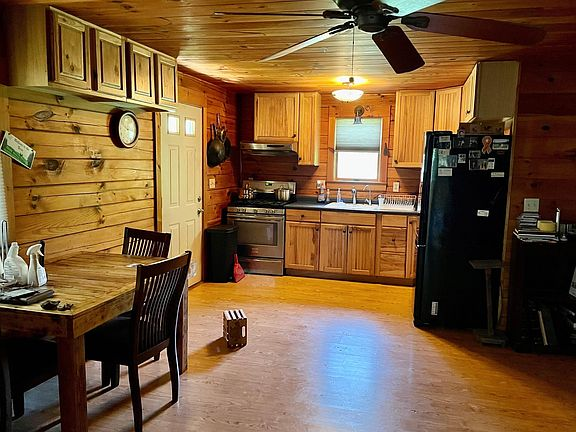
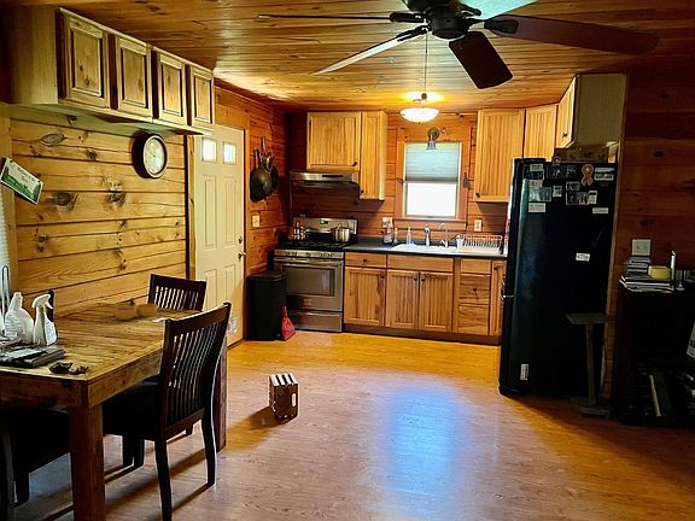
+ decorative bowl (135, 308)
